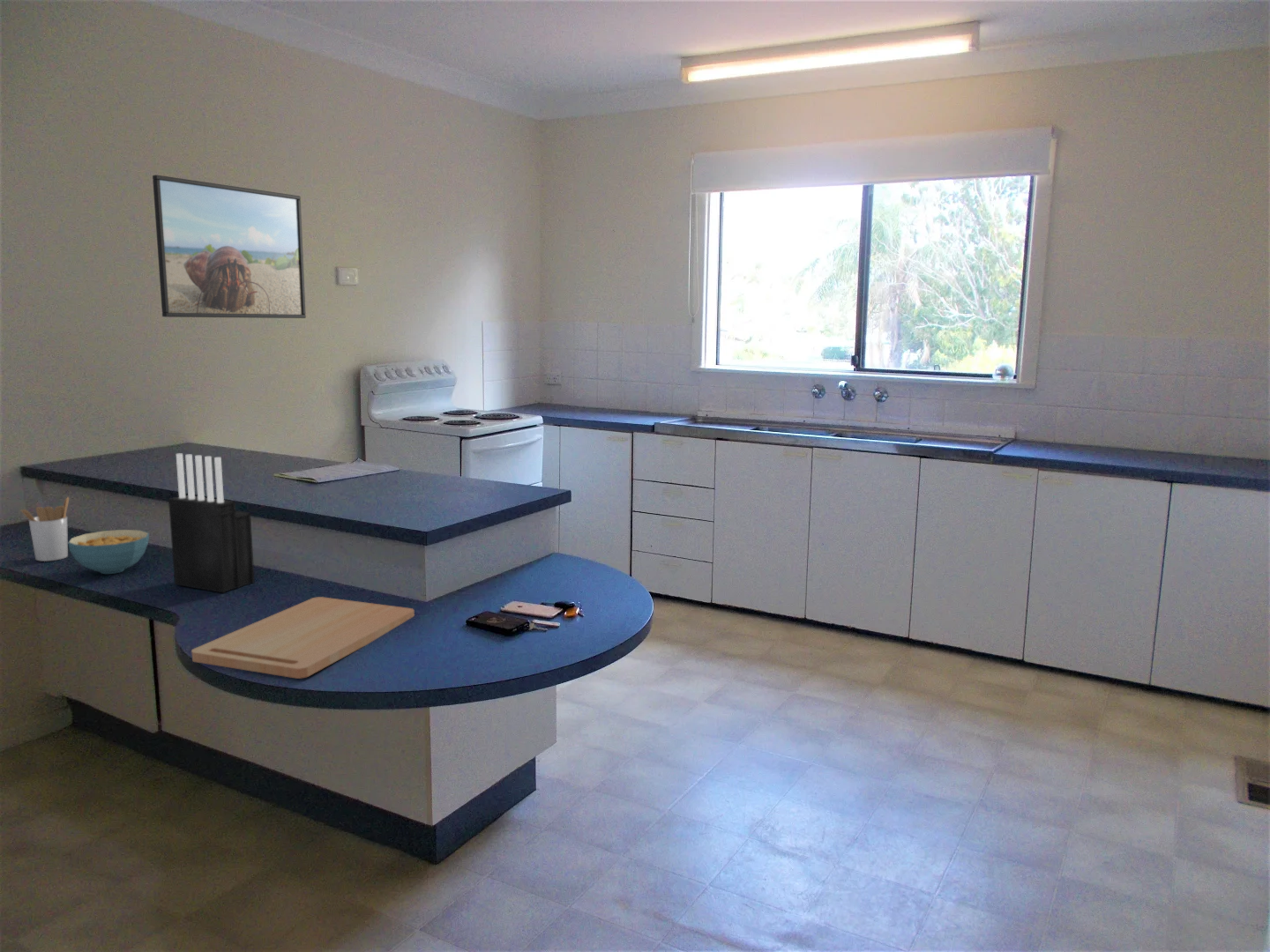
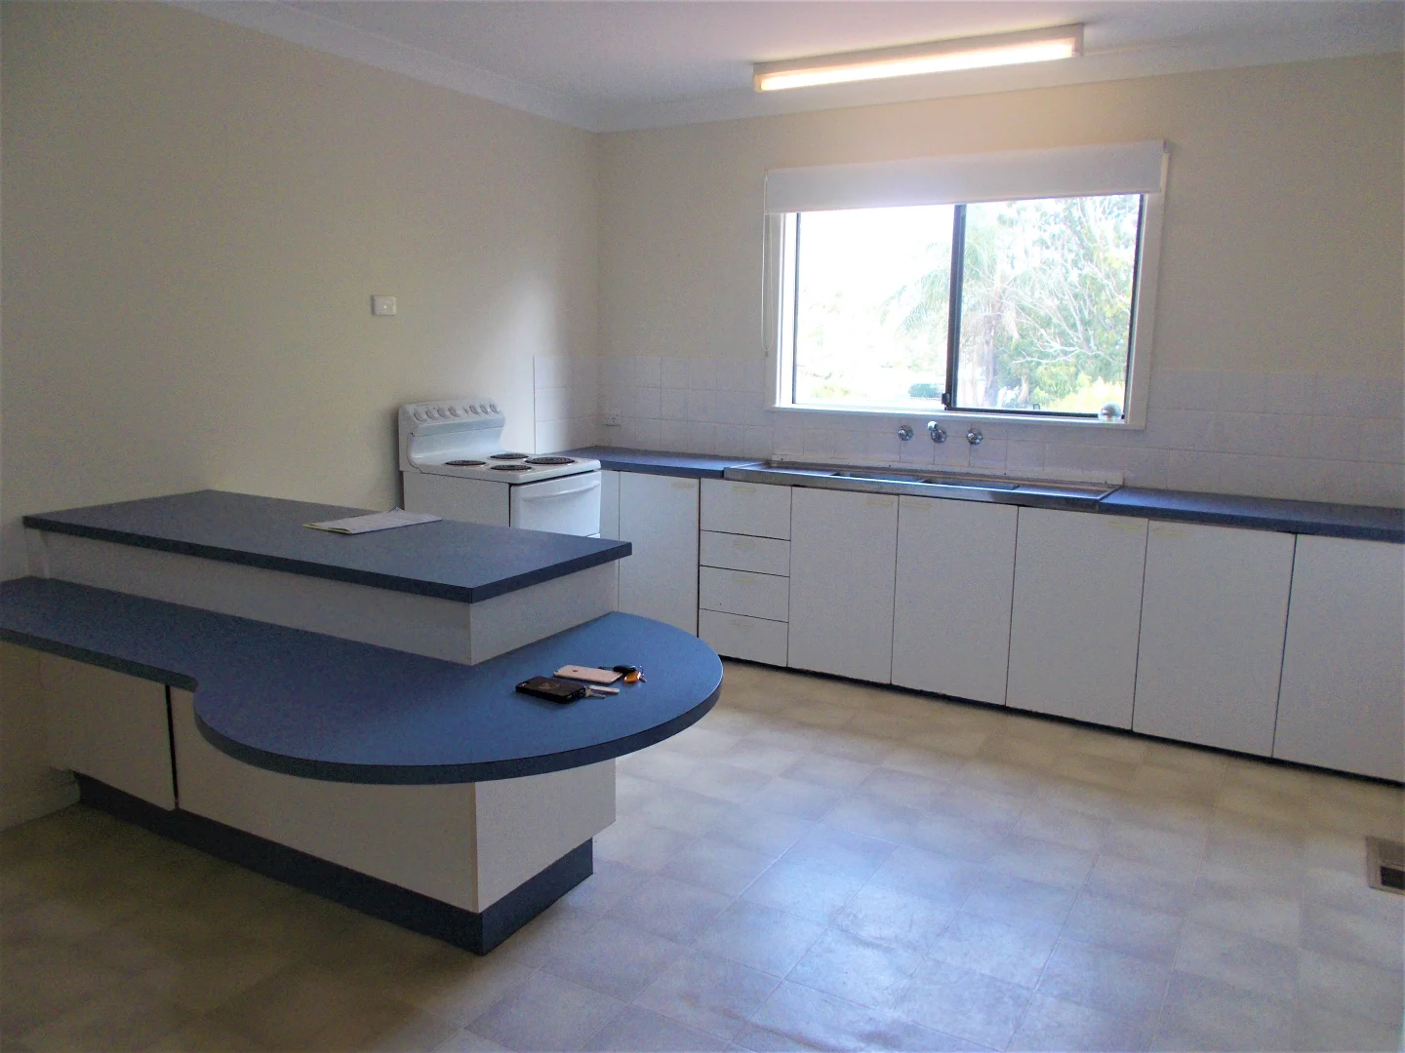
- cutting board (310, 633)
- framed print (235, 252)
- knife block (213, 518)
- utensil holder (50, 530)
- cereal bowl (110, 554)
